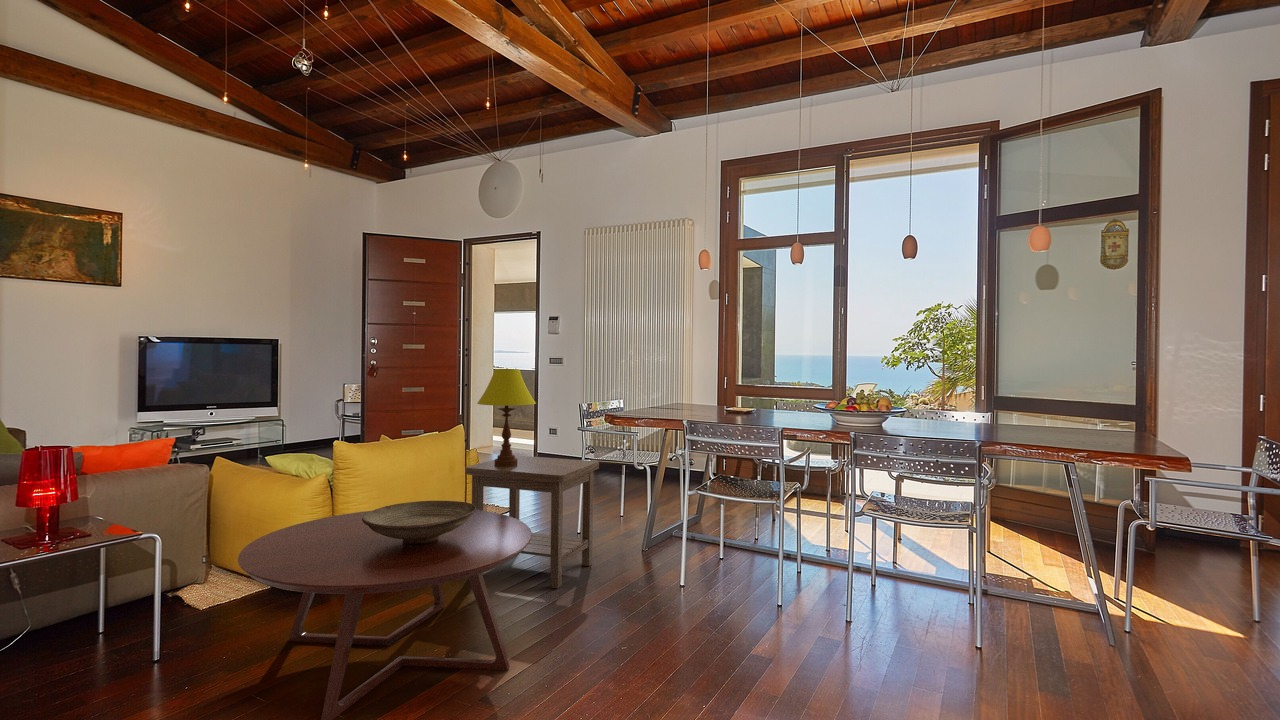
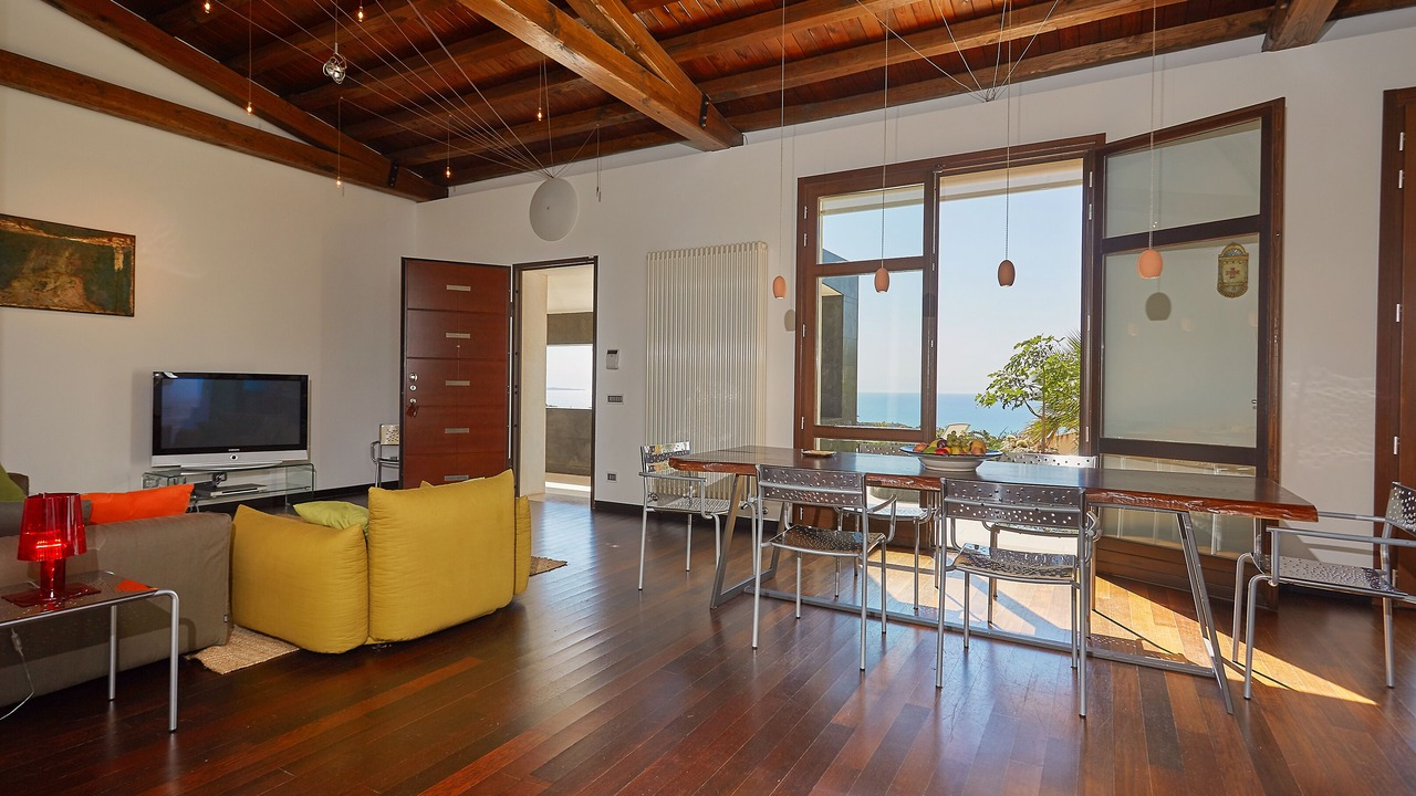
- decorative bowl (420, 524)
- side table (532, 532)
- coffee table (395, 590)
- table lamp (506, 416)
